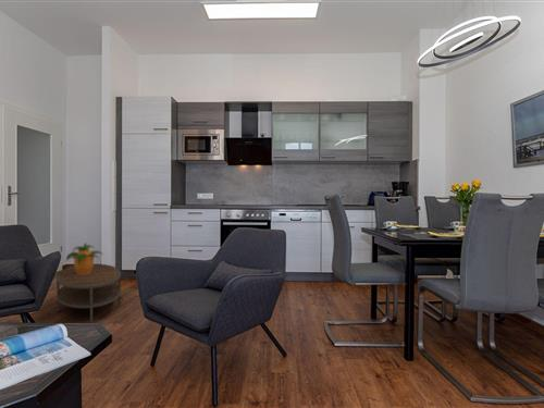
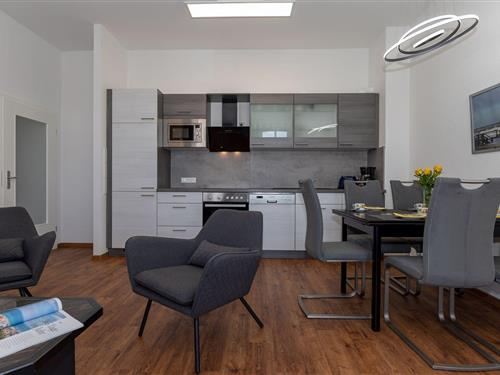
- potted plant (86, 257)
- coffee table (89, 289)
